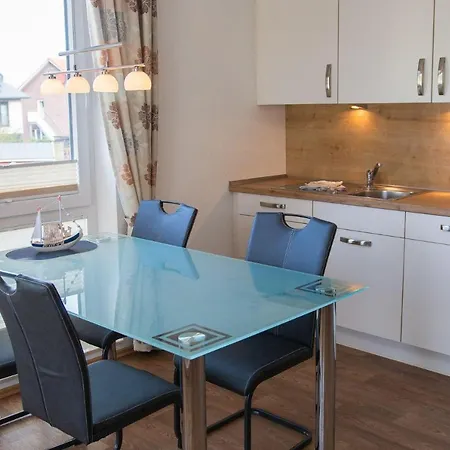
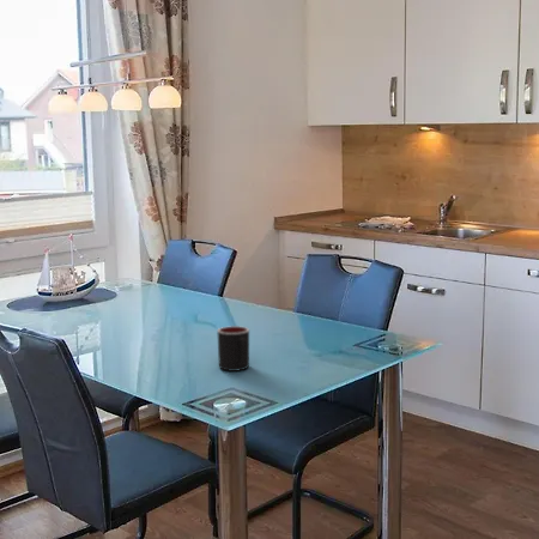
+ mug (236, 350)
